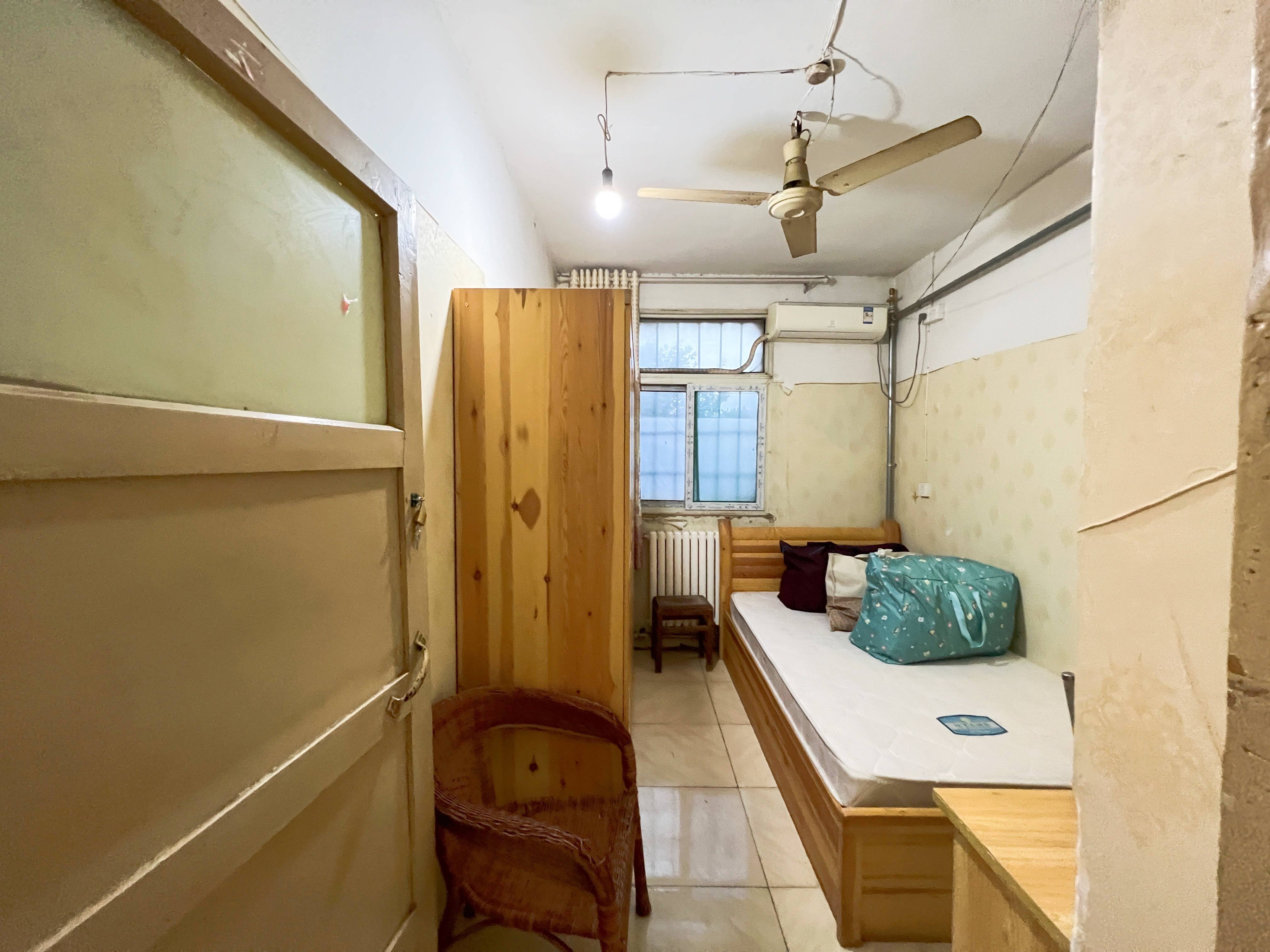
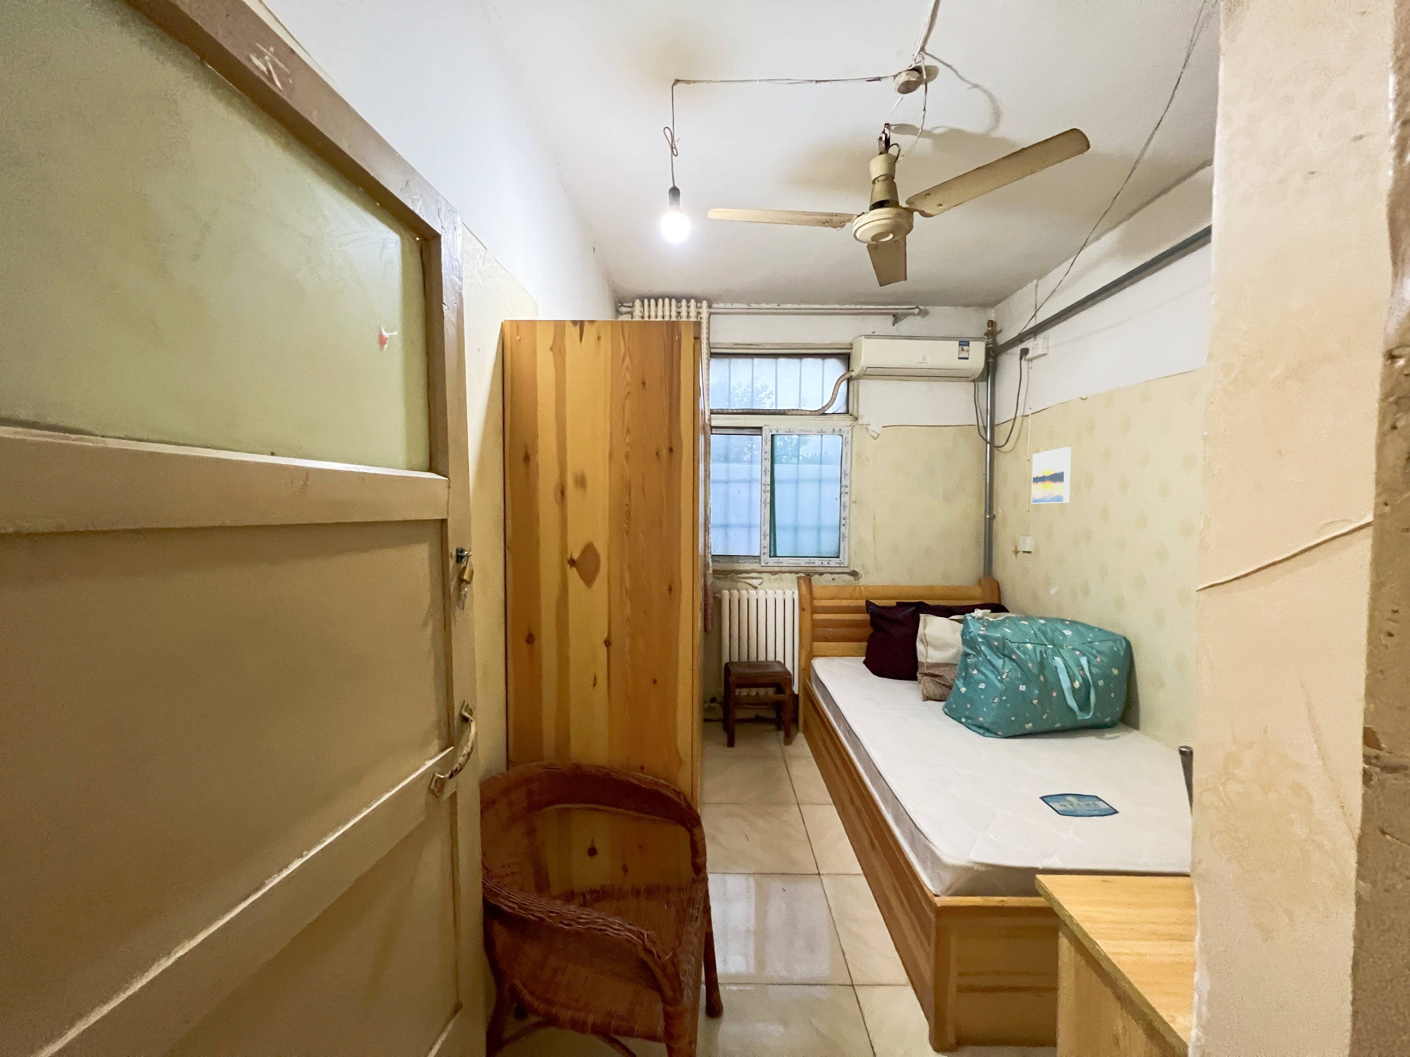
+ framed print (1050, 476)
